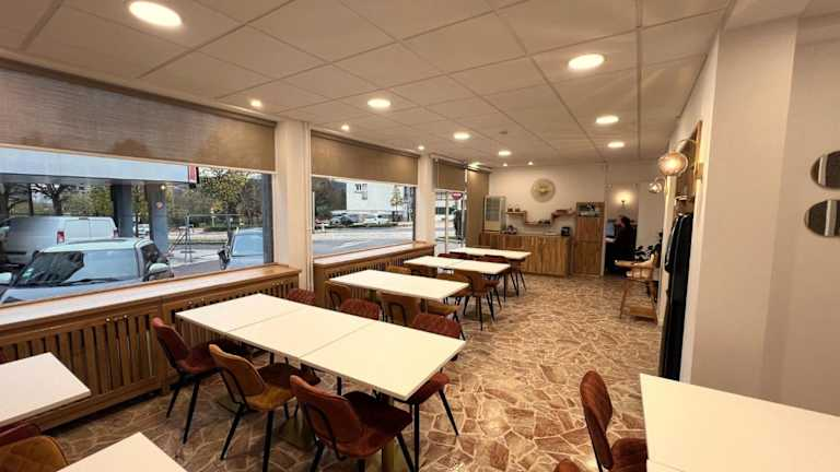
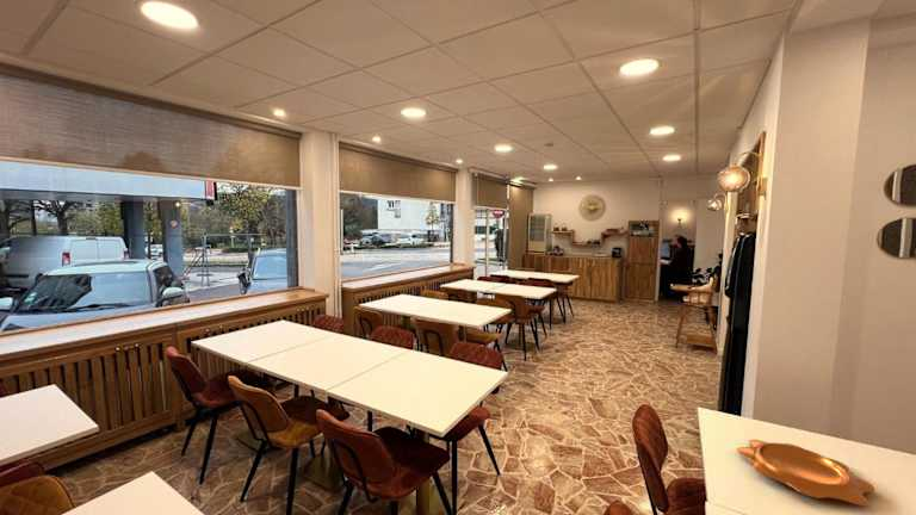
+ decorative bowl (800, 467)
